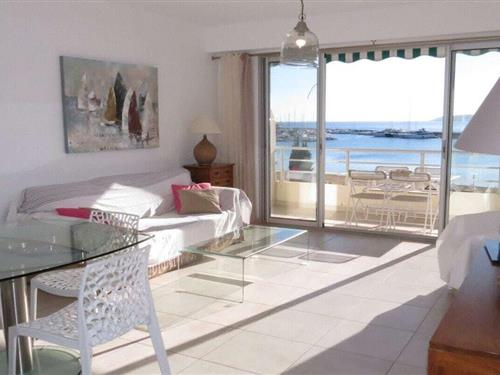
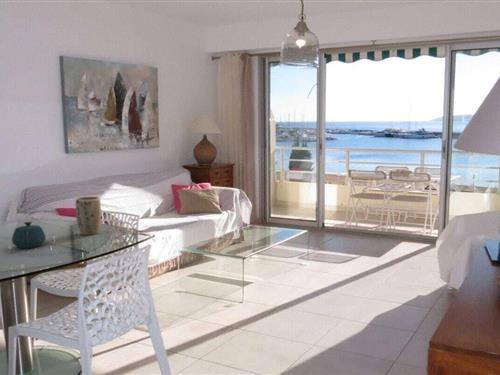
+ teapot (28, 233)
+ plant pot (88, 215)
